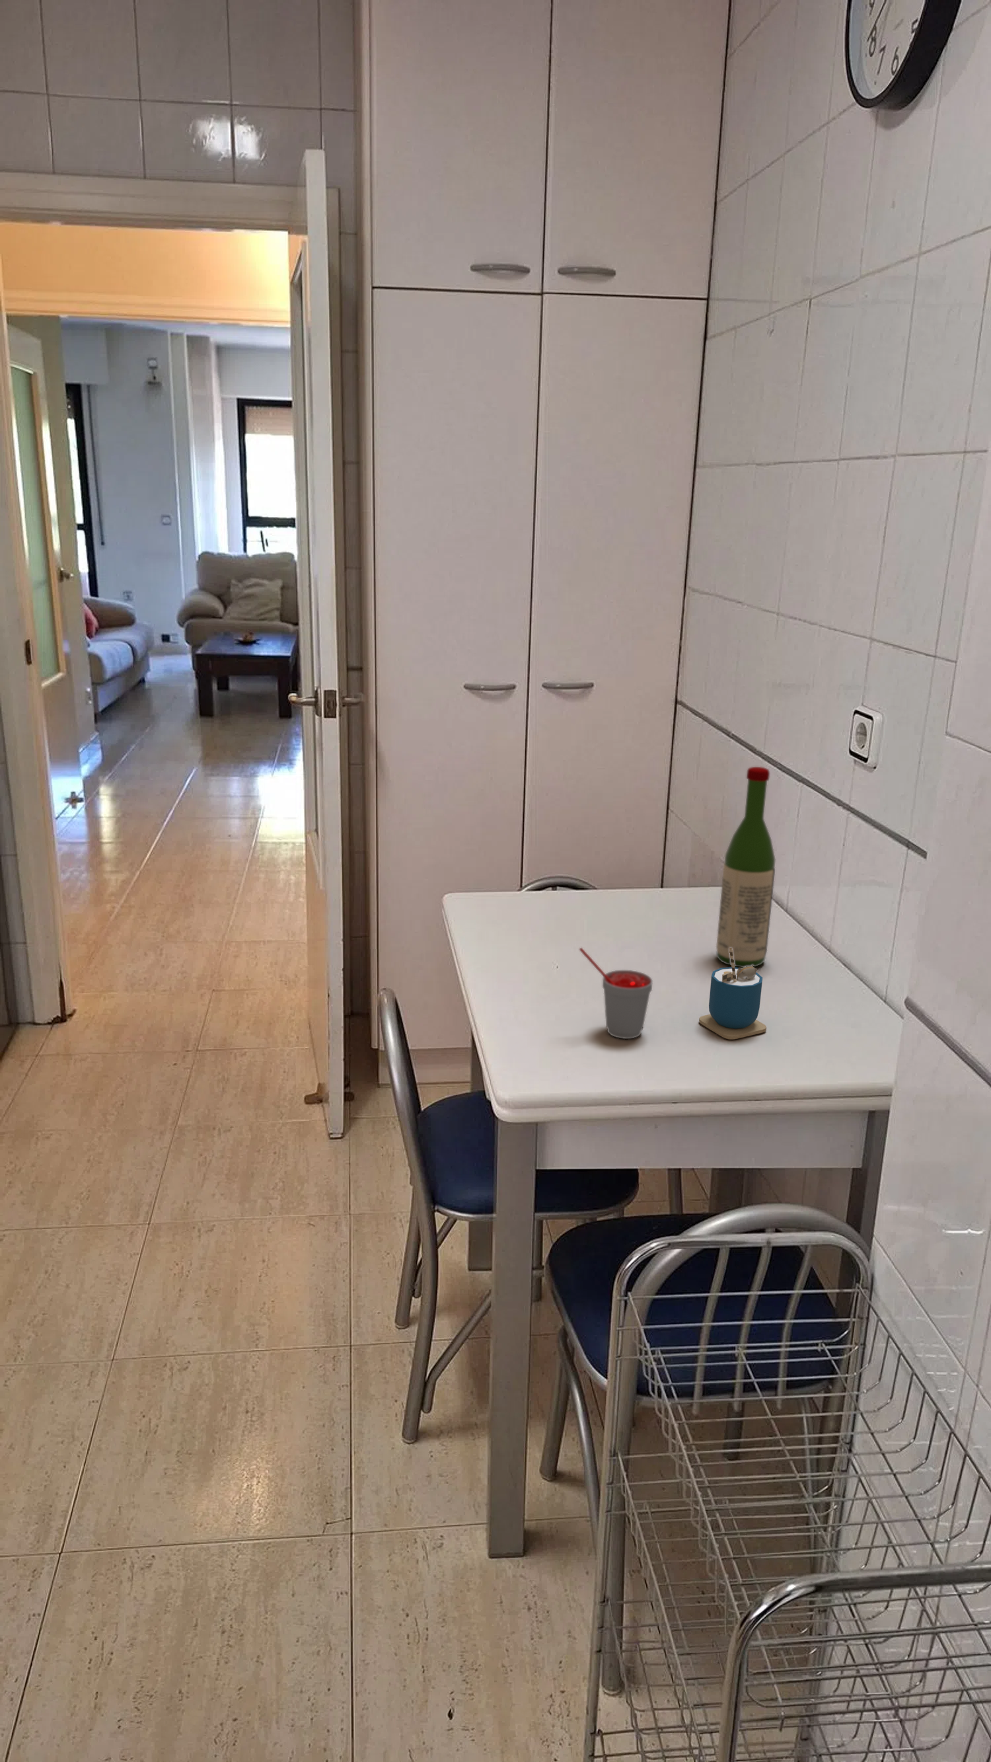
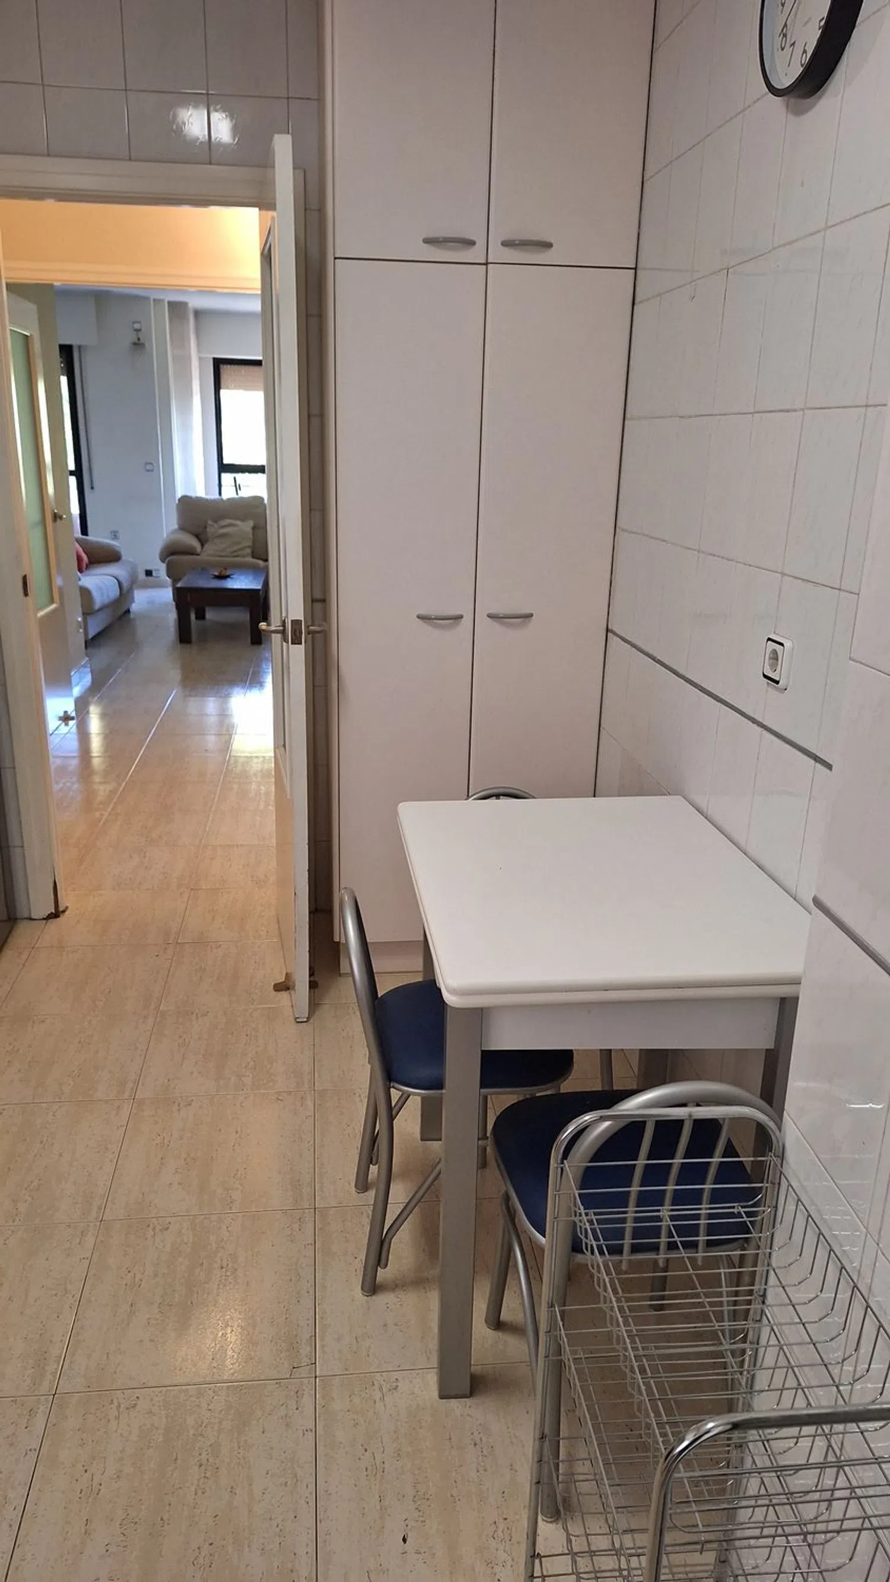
- wine bottle (749, 865)
- cup (613, 990)
- cup (736, 984)
